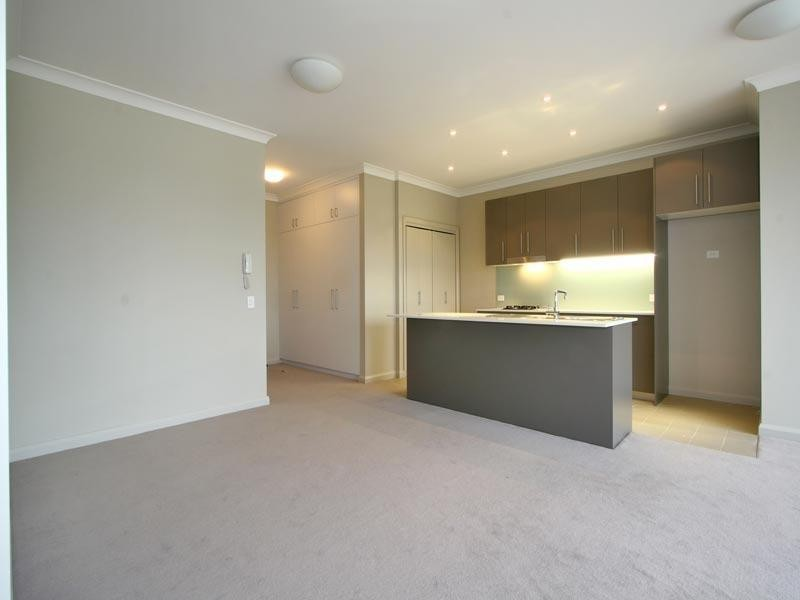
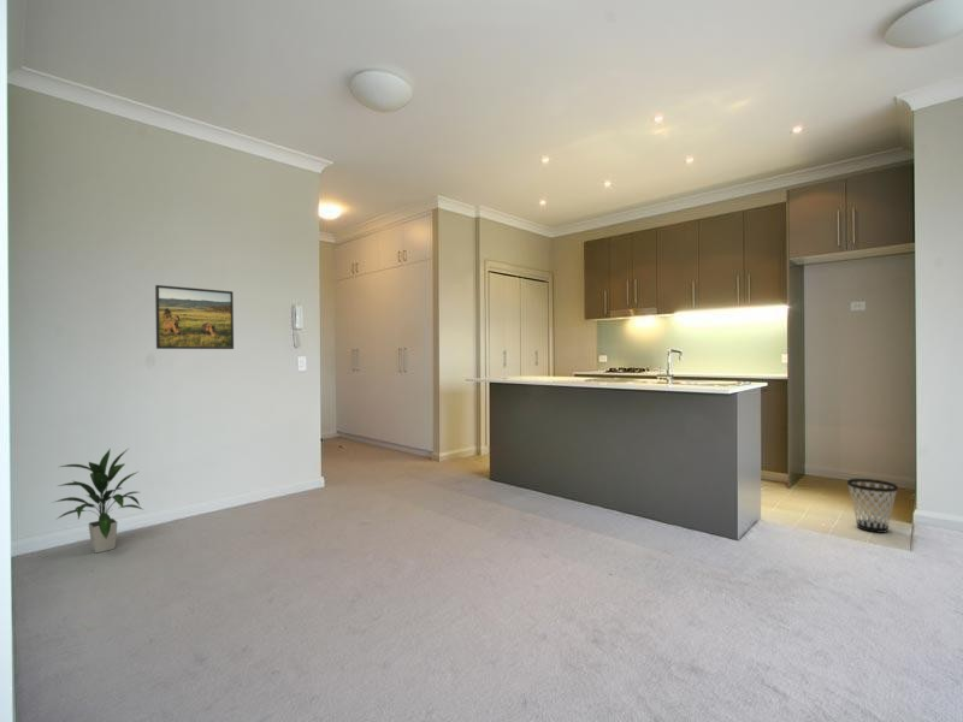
+ wastebasket (872, 507)
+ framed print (196, 318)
+ indoor plant (100, 499)
